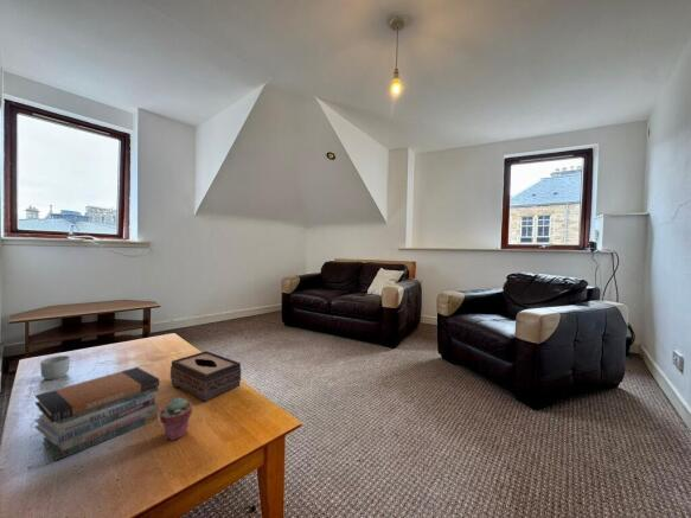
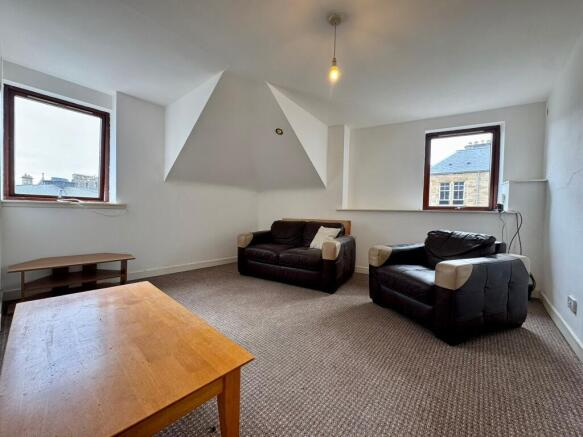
- potted succulent (175, 415)
- tissue box (205, 373)
- mug (55, 366)
- book stack (101, 408)
